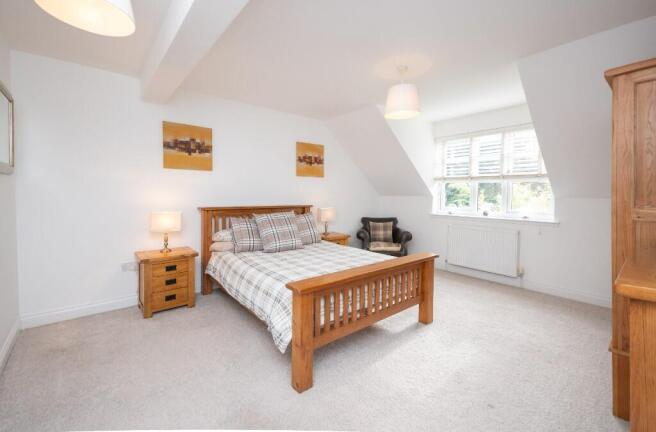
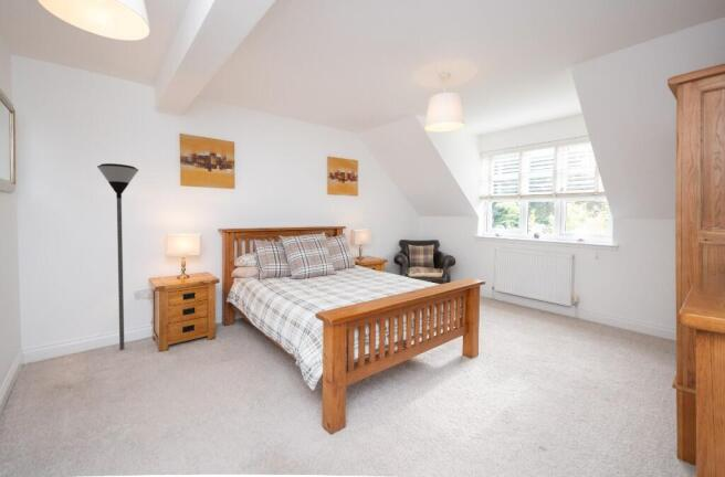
+ floor lamp (119, 257)
